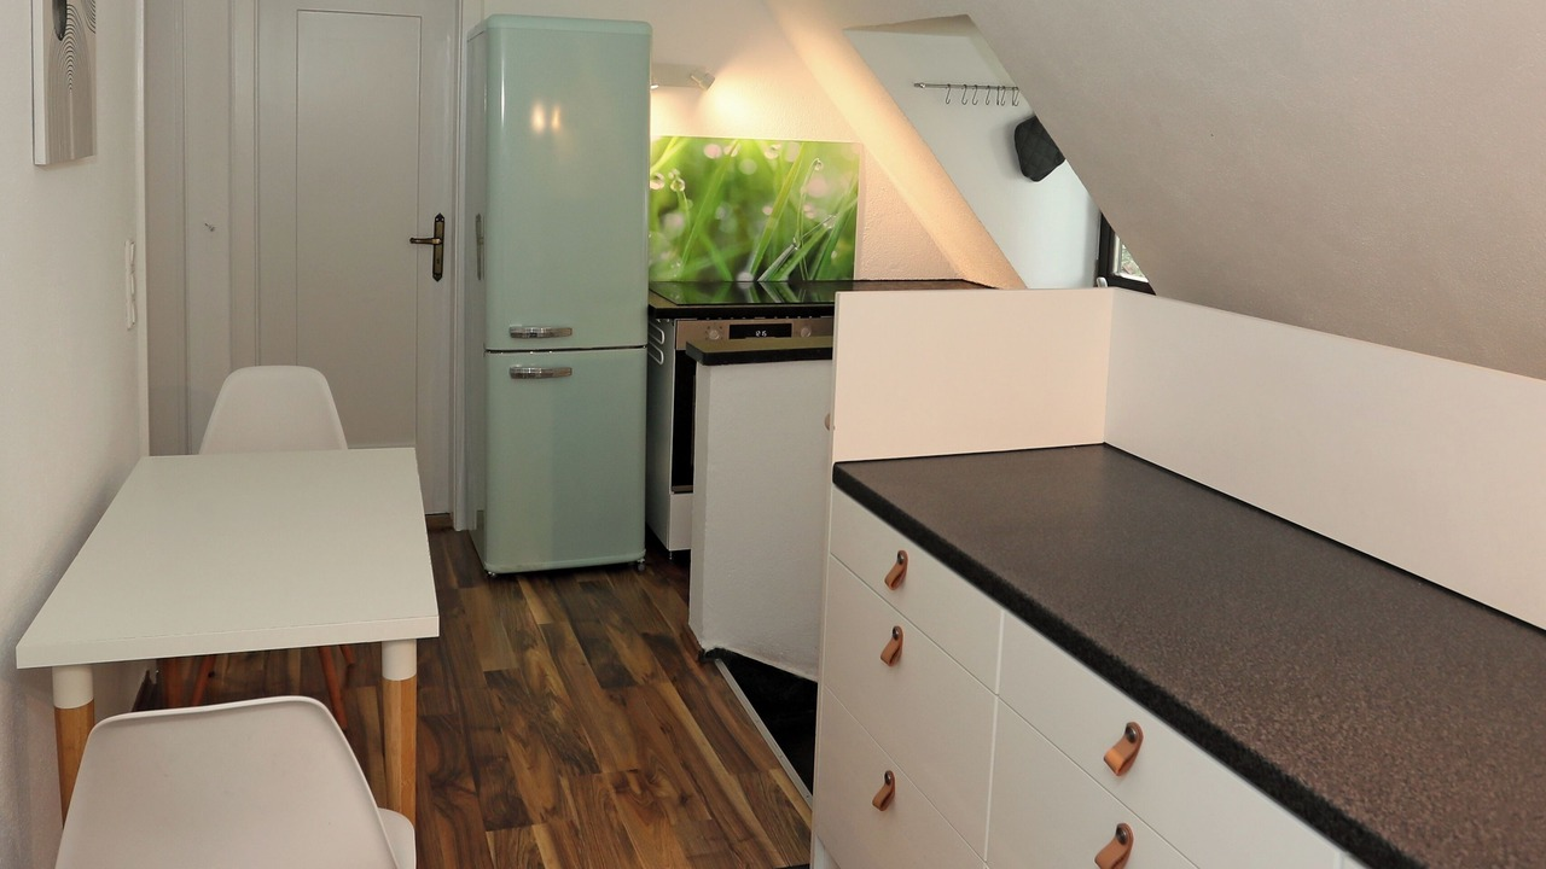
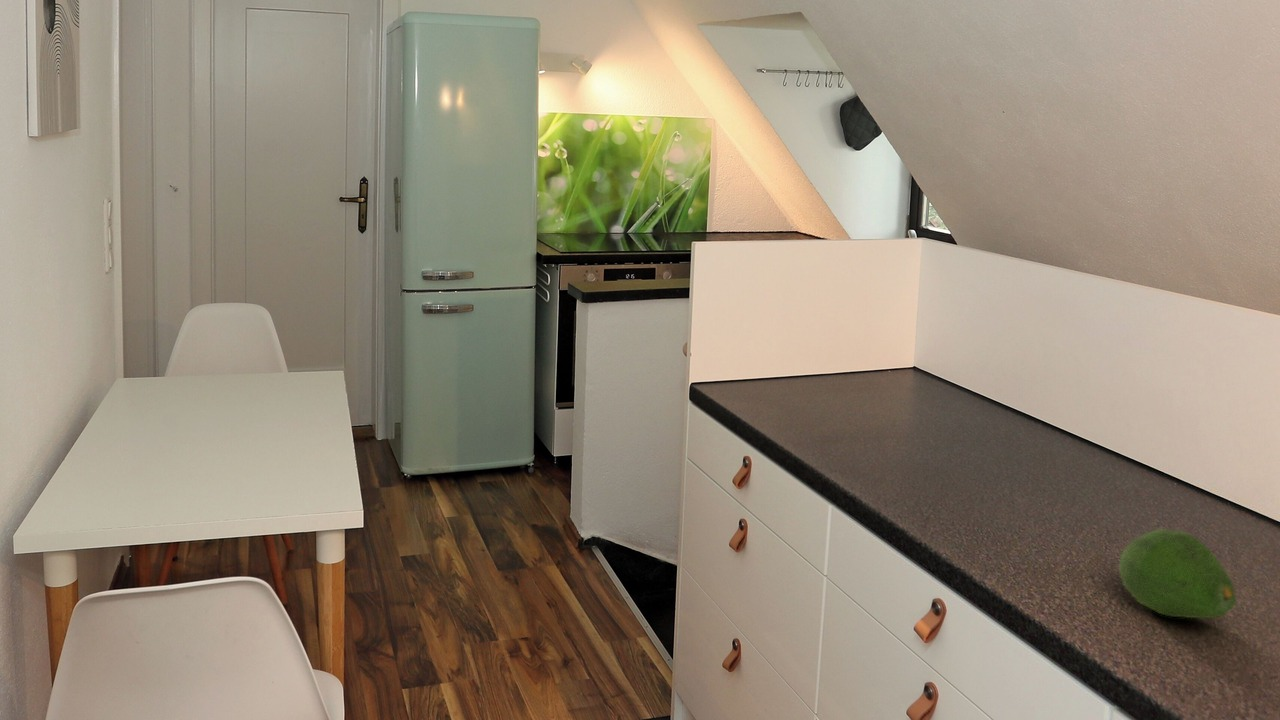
+ fruit (1177, 575)
